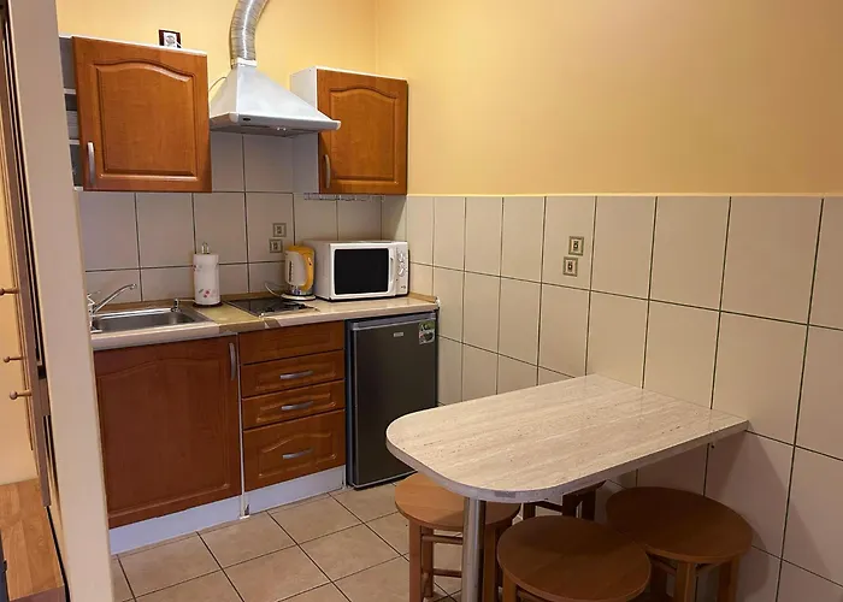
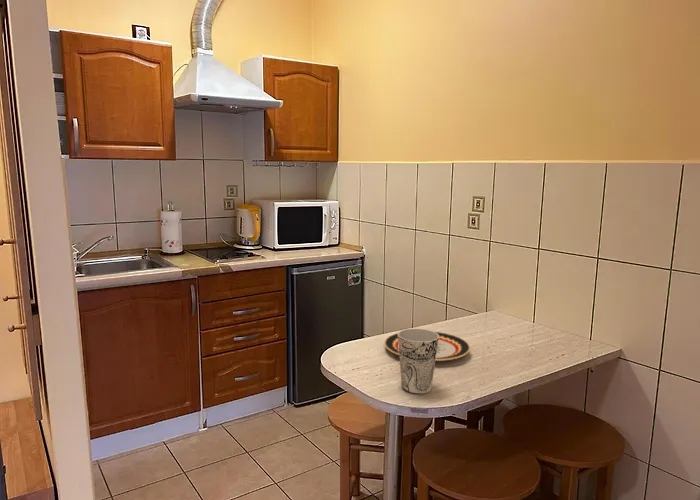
+ plate (437, 347)
+ cup (417, 361)
